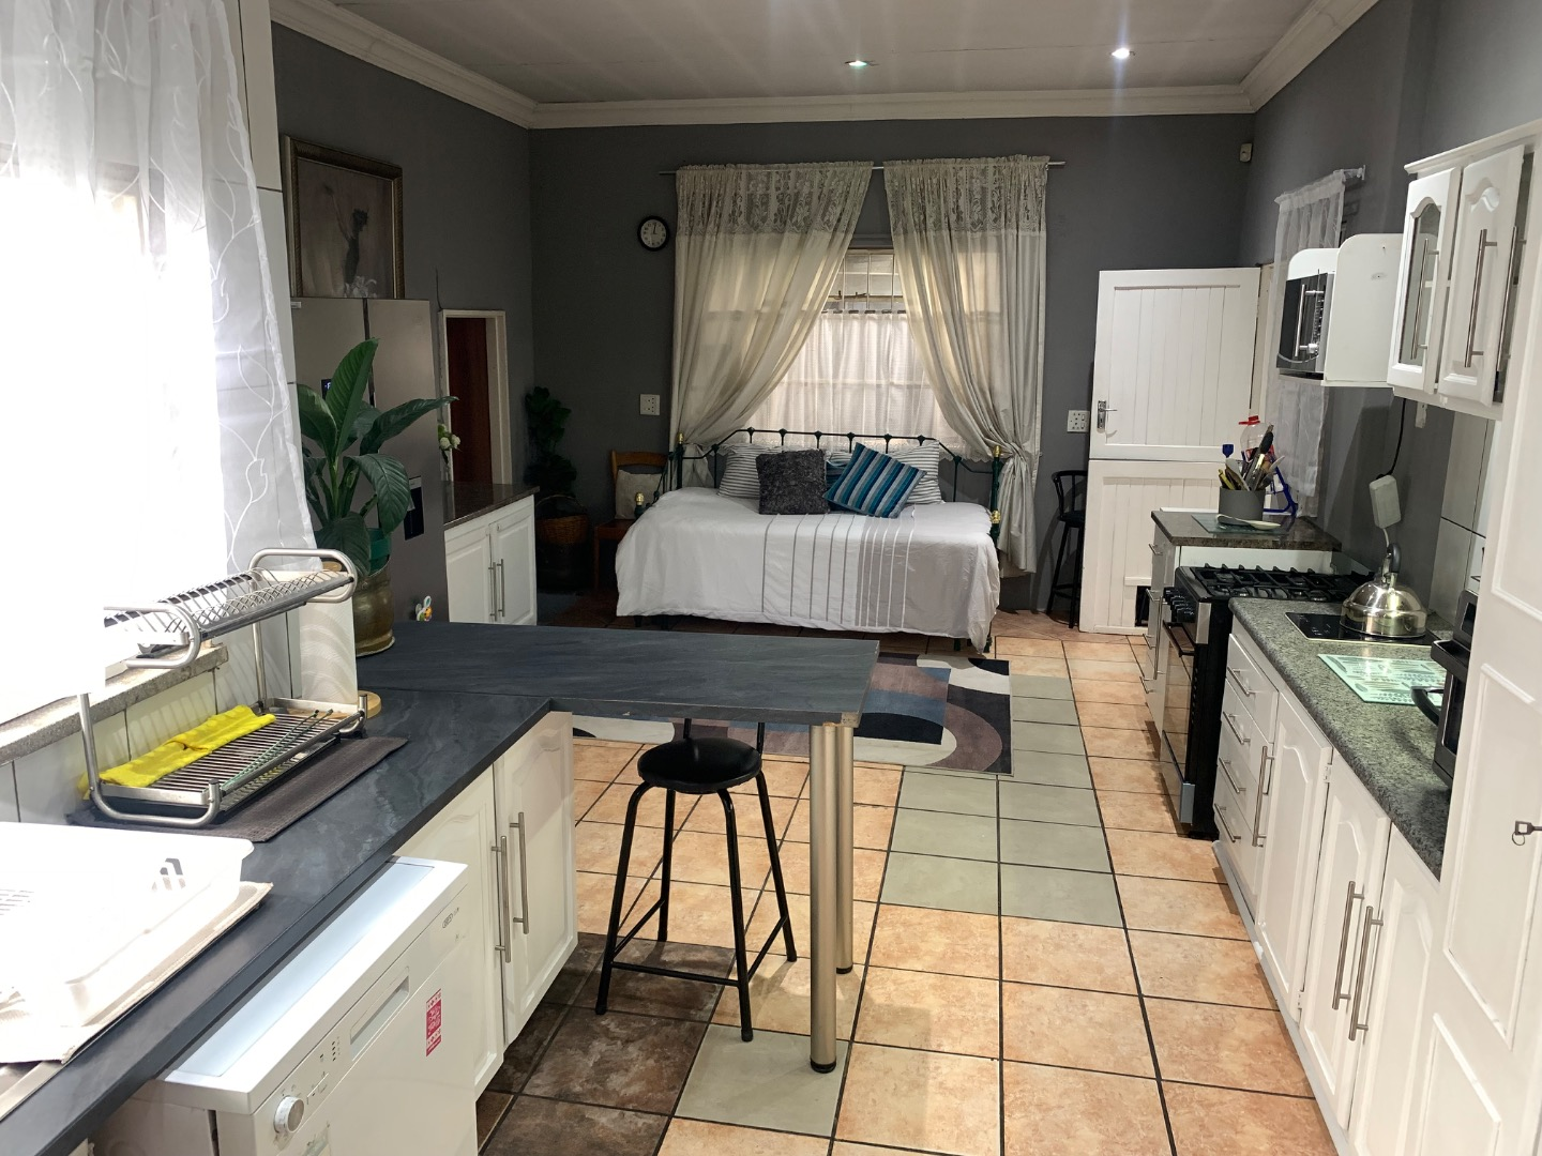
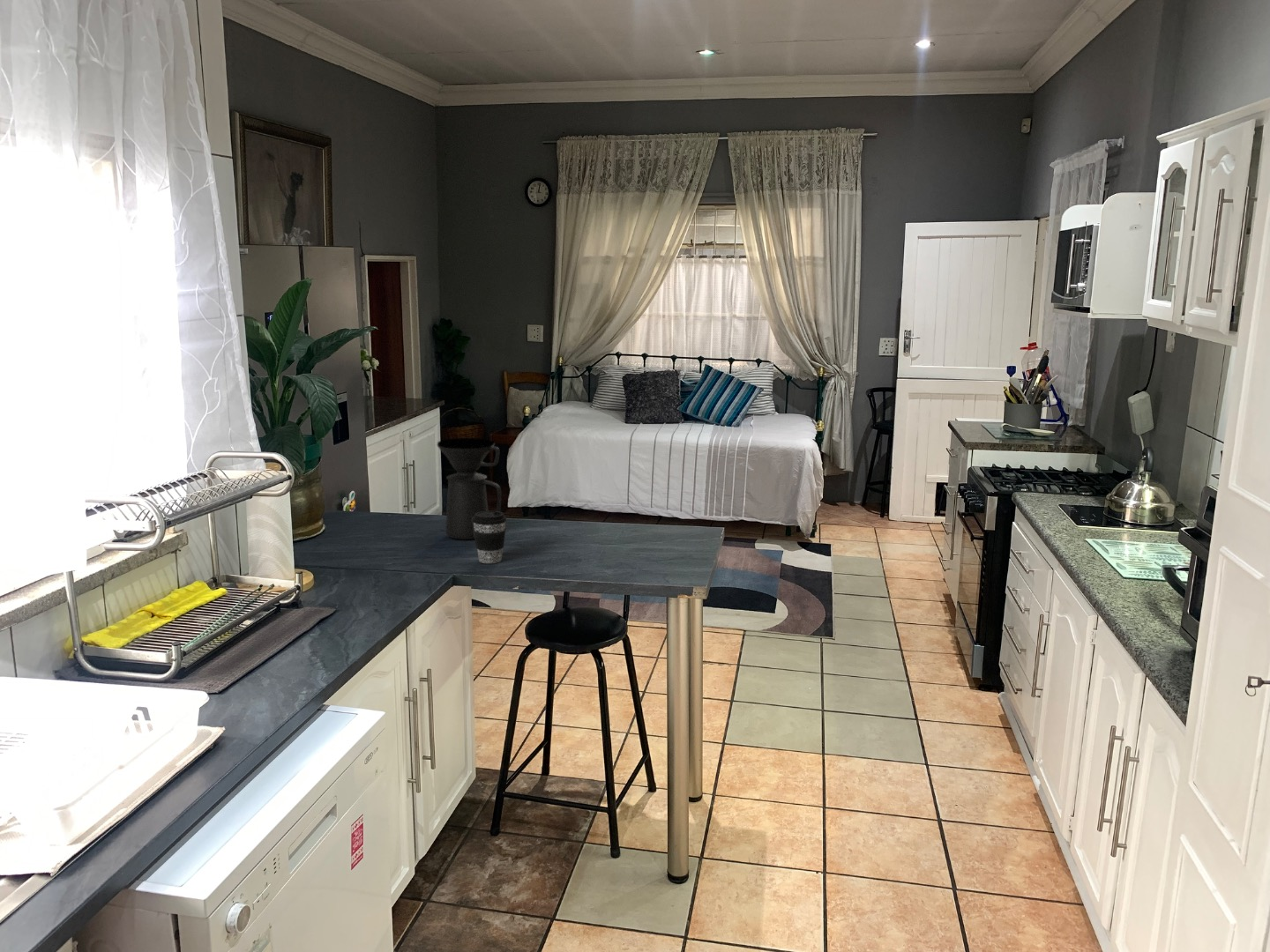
+ coffee cup (489, 537)
+ coffee maker (467, 488)
